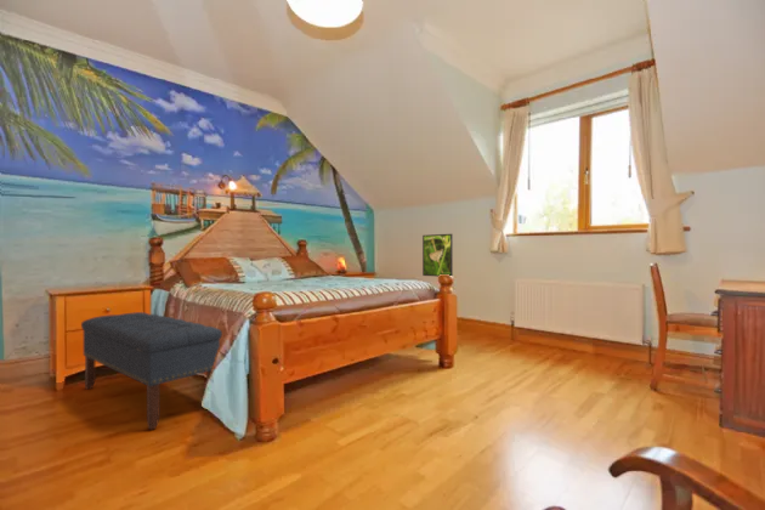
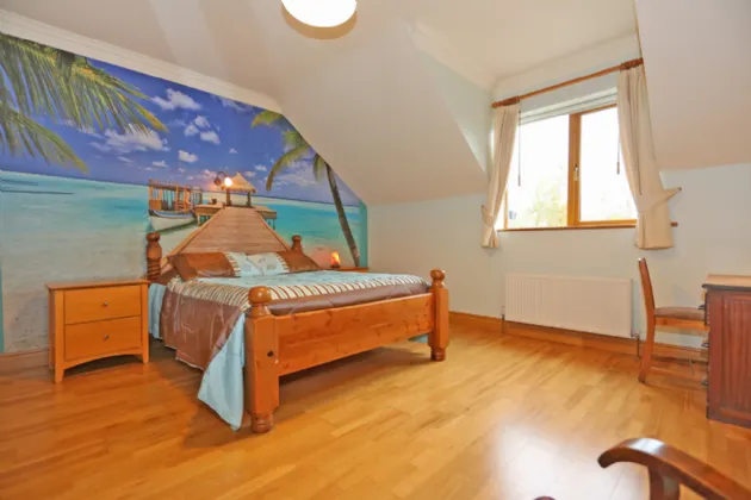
- bench (147, 358)
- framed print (437, 255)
